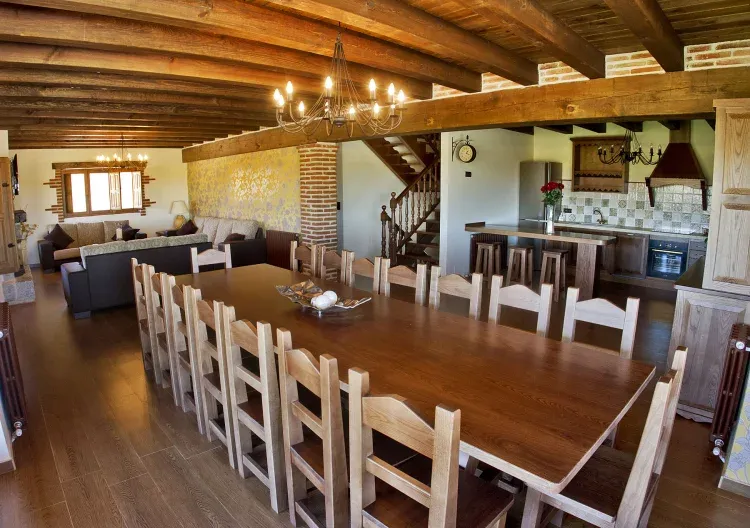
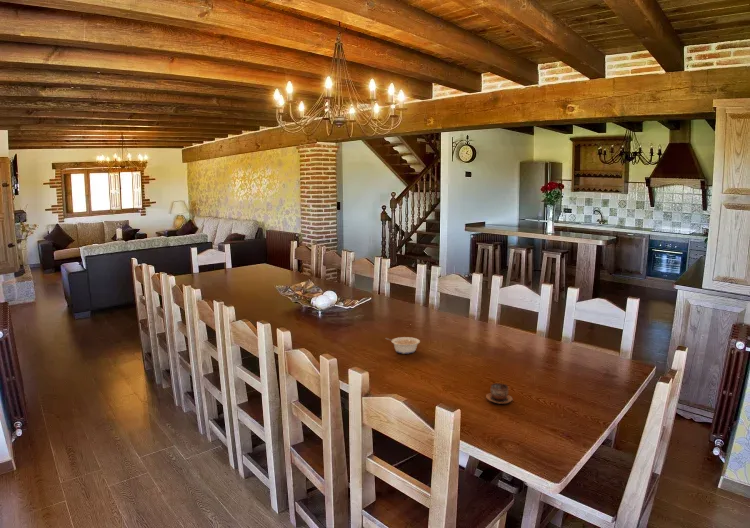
+ cup (499, 392)
+ legume (404, 345)
